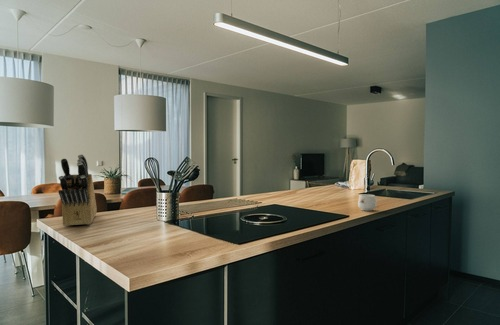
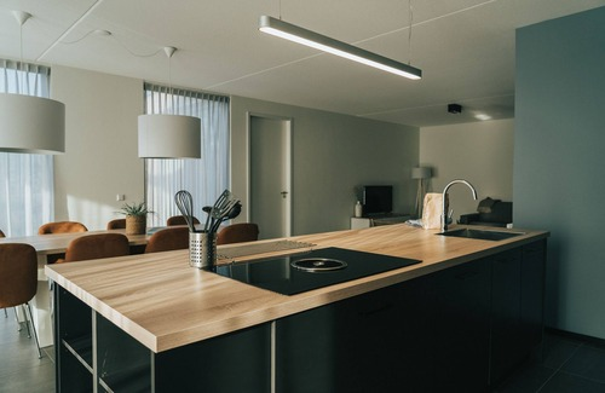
- mug (368, 202)
- knife block (79, 188)
